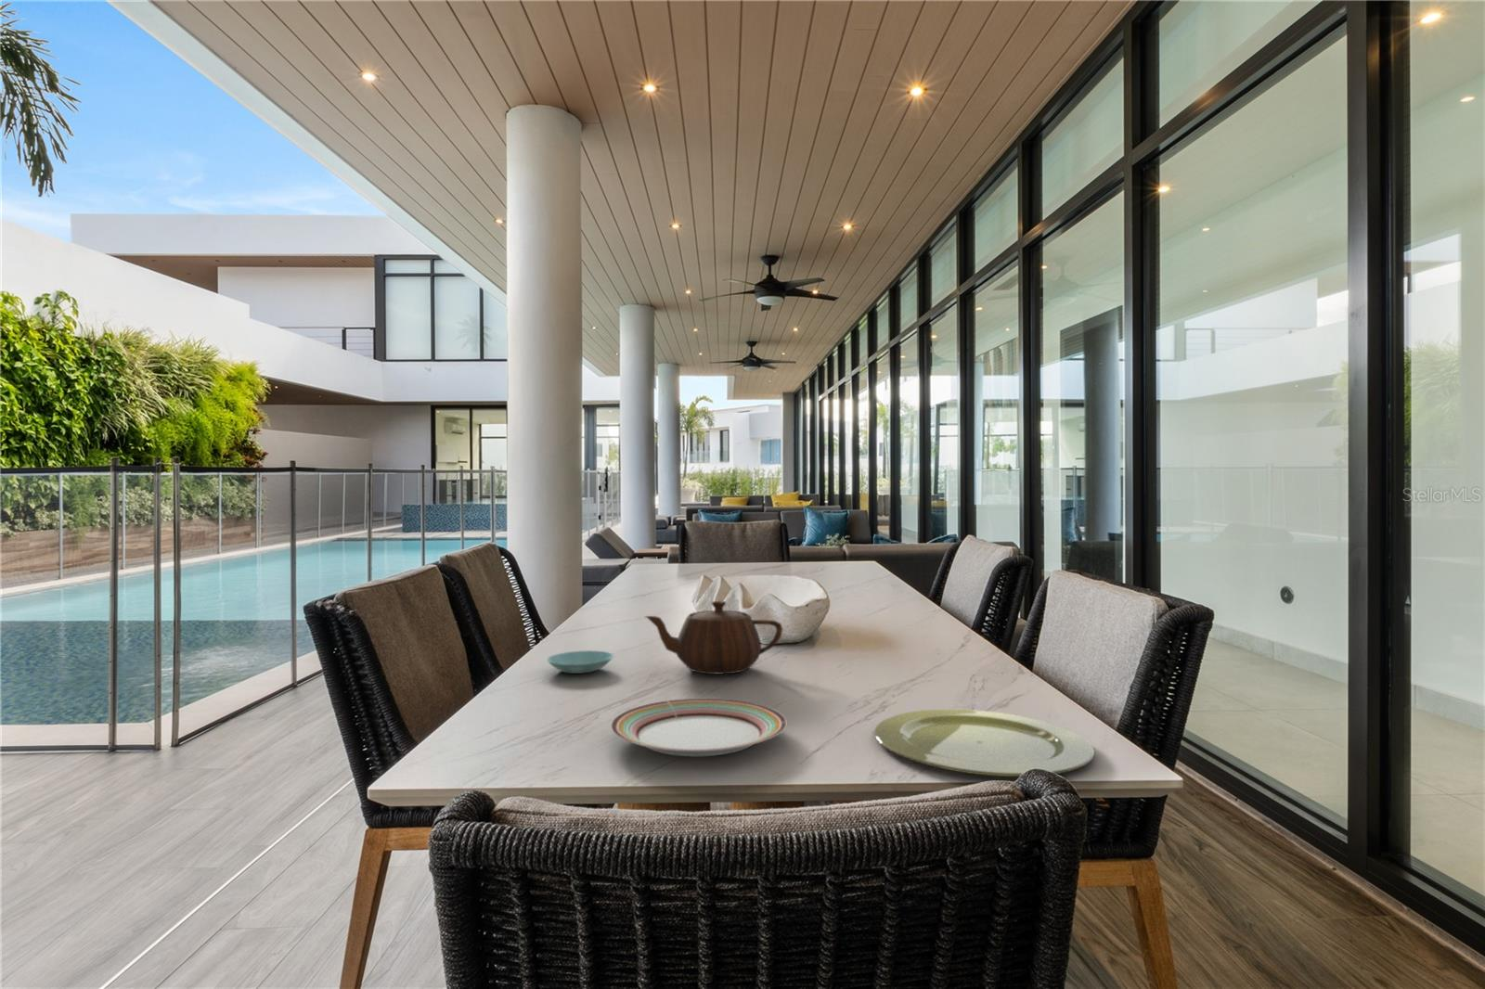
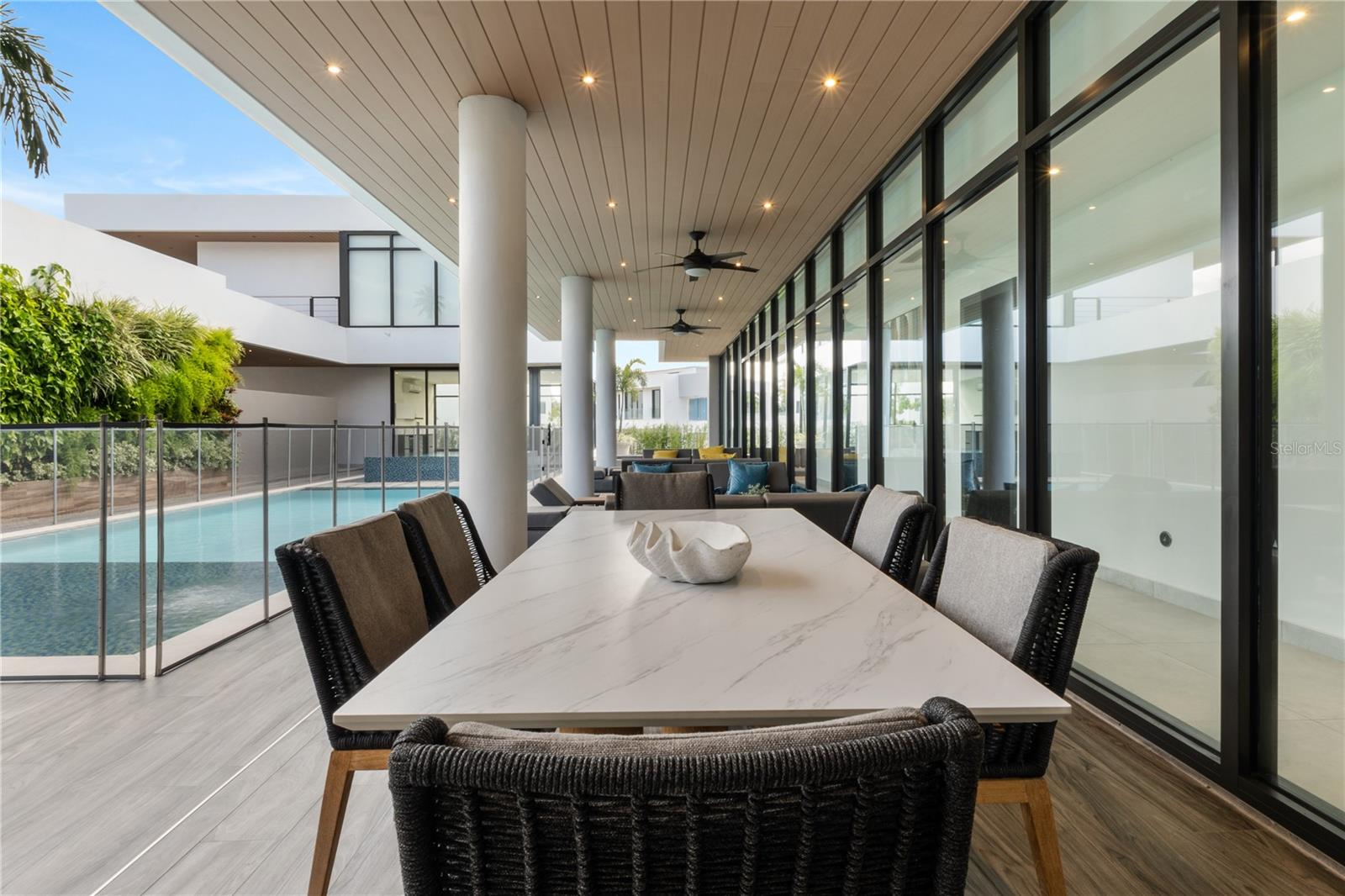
- plate (979, 740)
- saucer (580, 662)
- teapot (713, 635)
- plate (699, 729)
